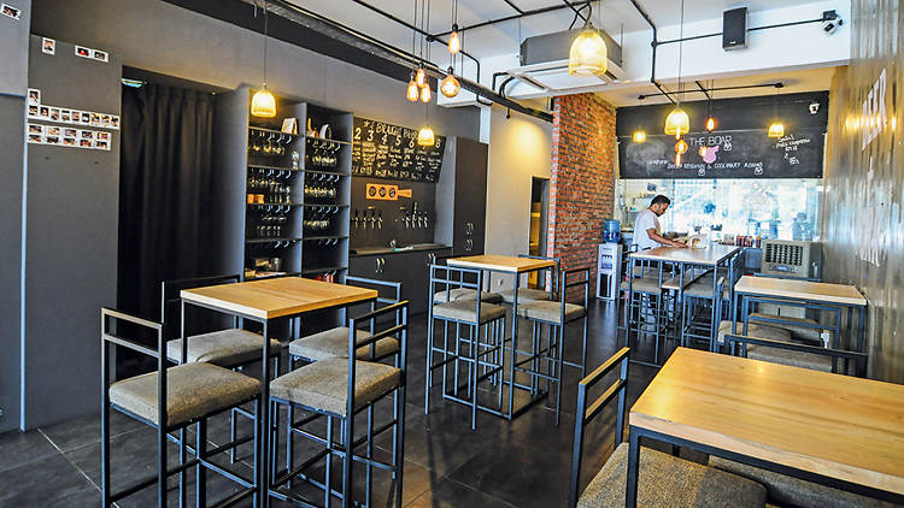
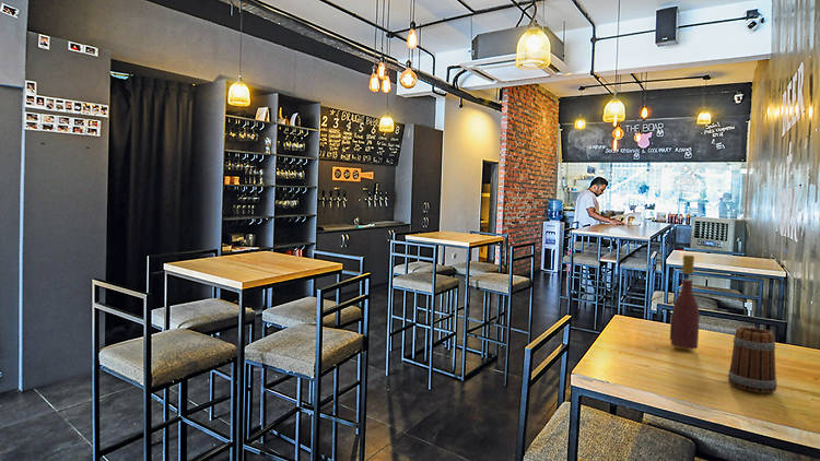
+ wine bottle (686, 302)
+ beer mug (752, 356)
